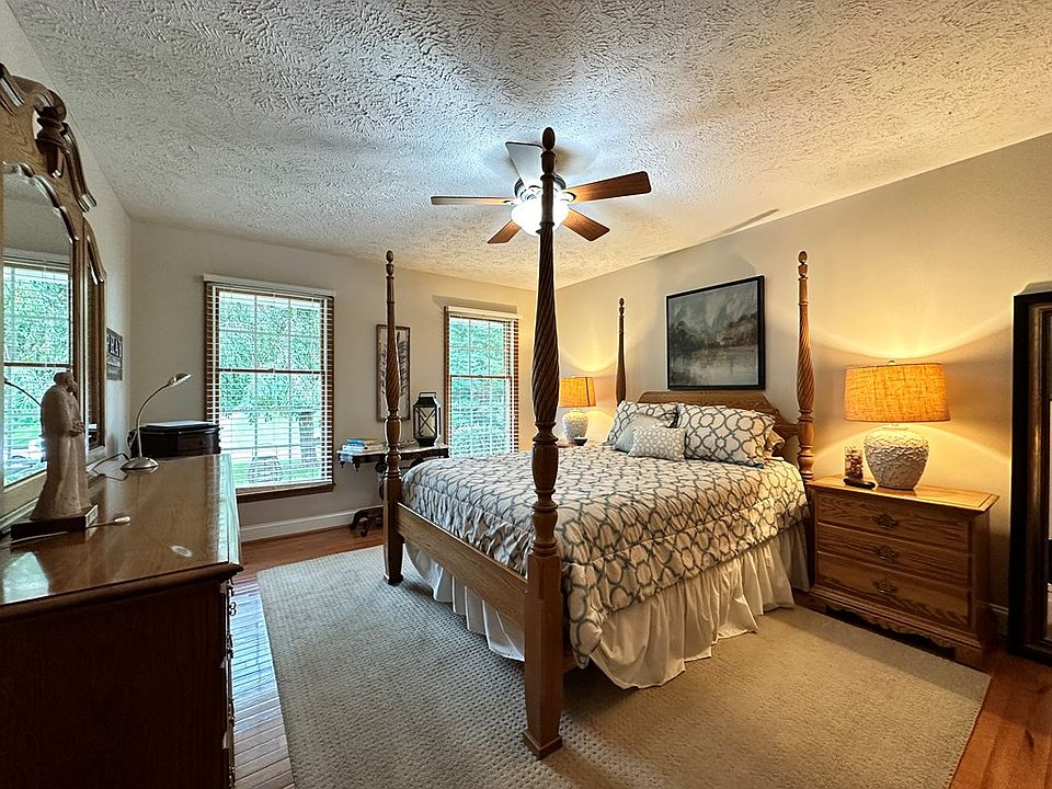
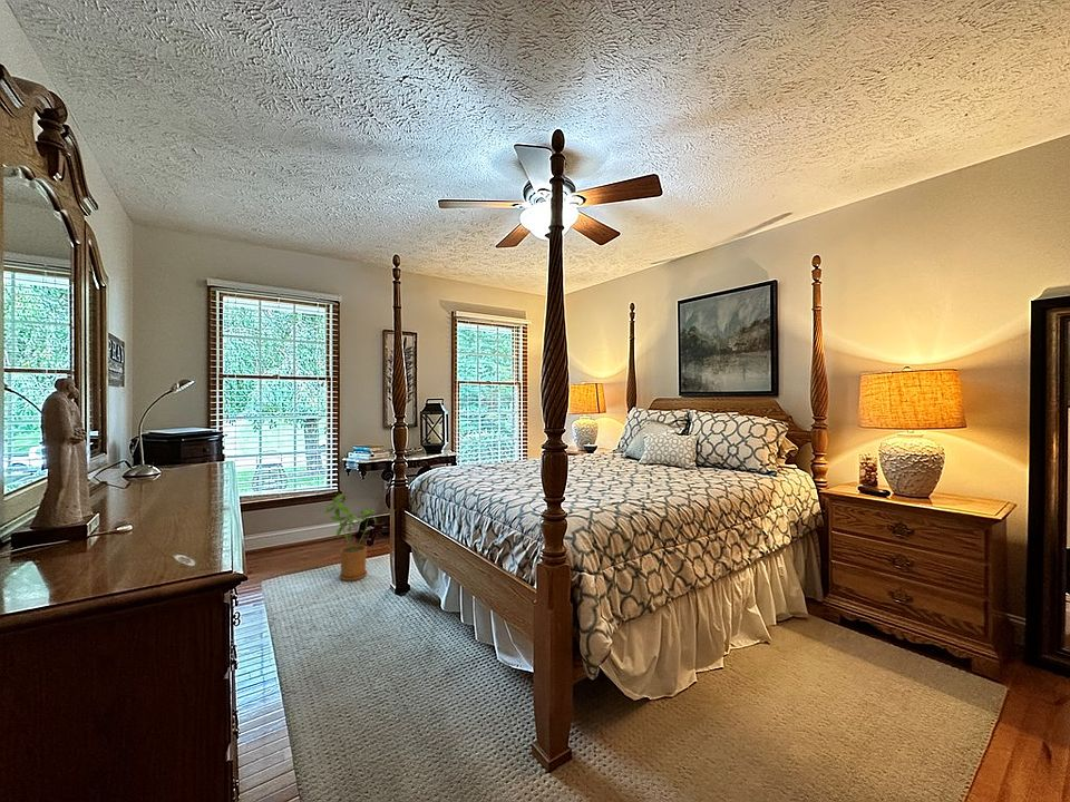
+ house plant (350, 535)
